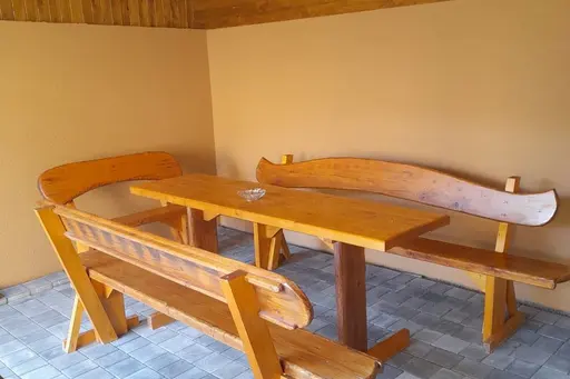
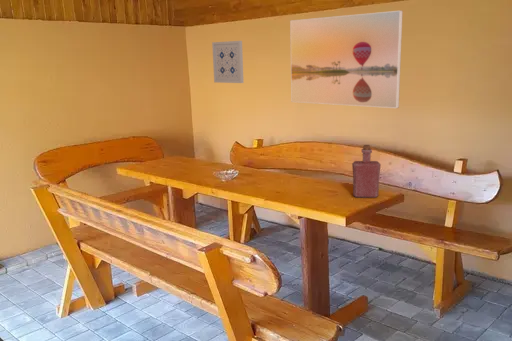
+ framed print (341, 61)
+ bottle (366, 170)
+ wall art (227, 62)
